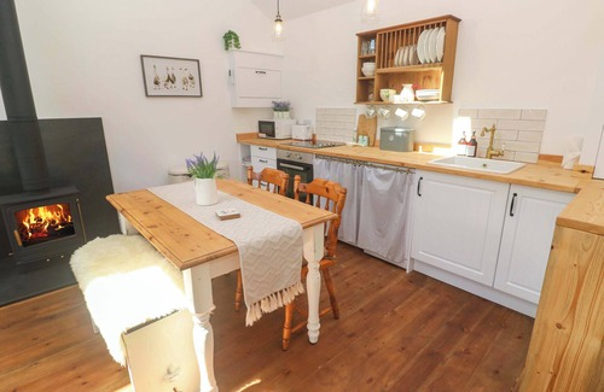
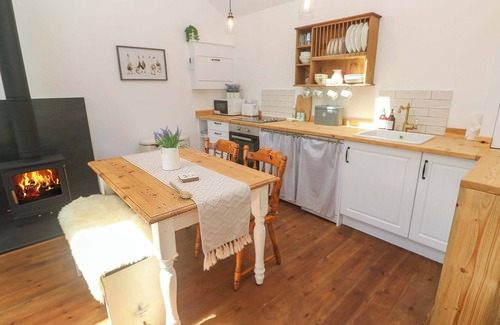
+ spoon (178, 189)
